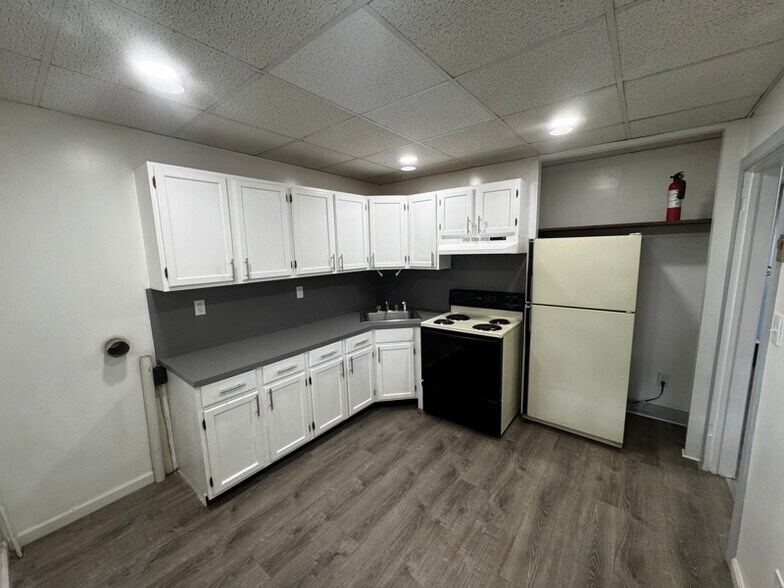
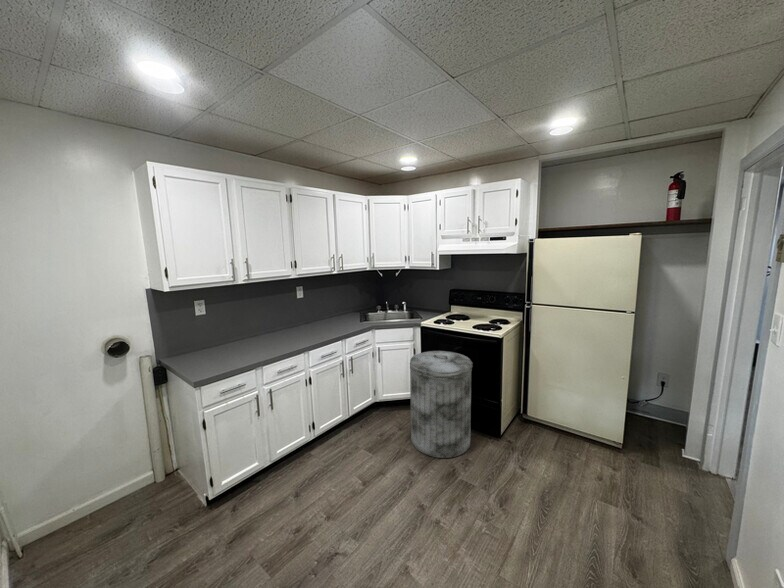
+ trash can (440, 397)
